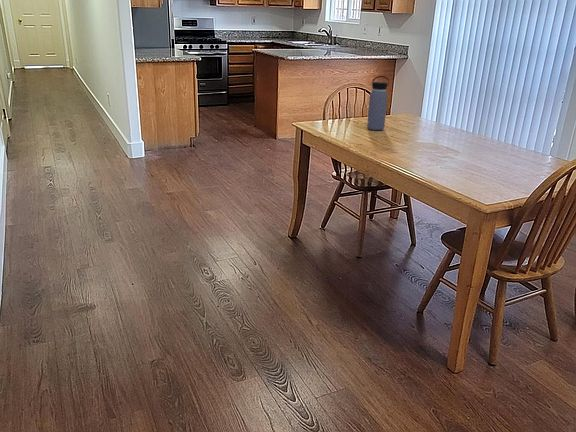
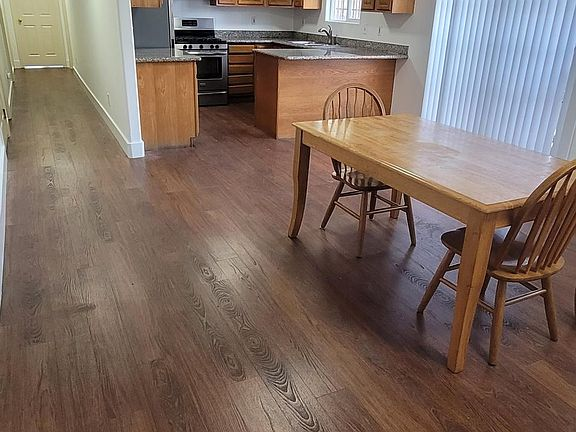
- water bottle (378, 102)
